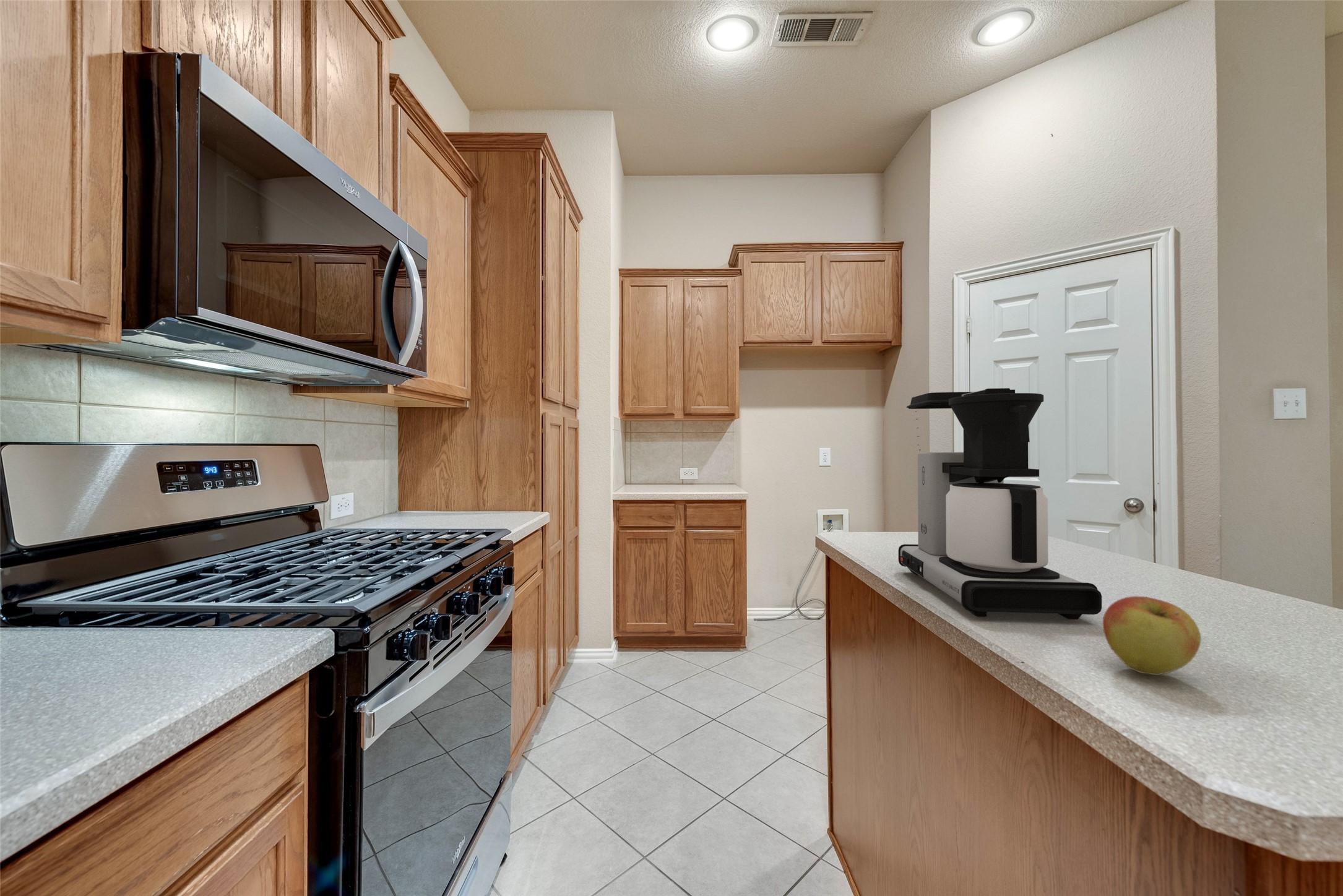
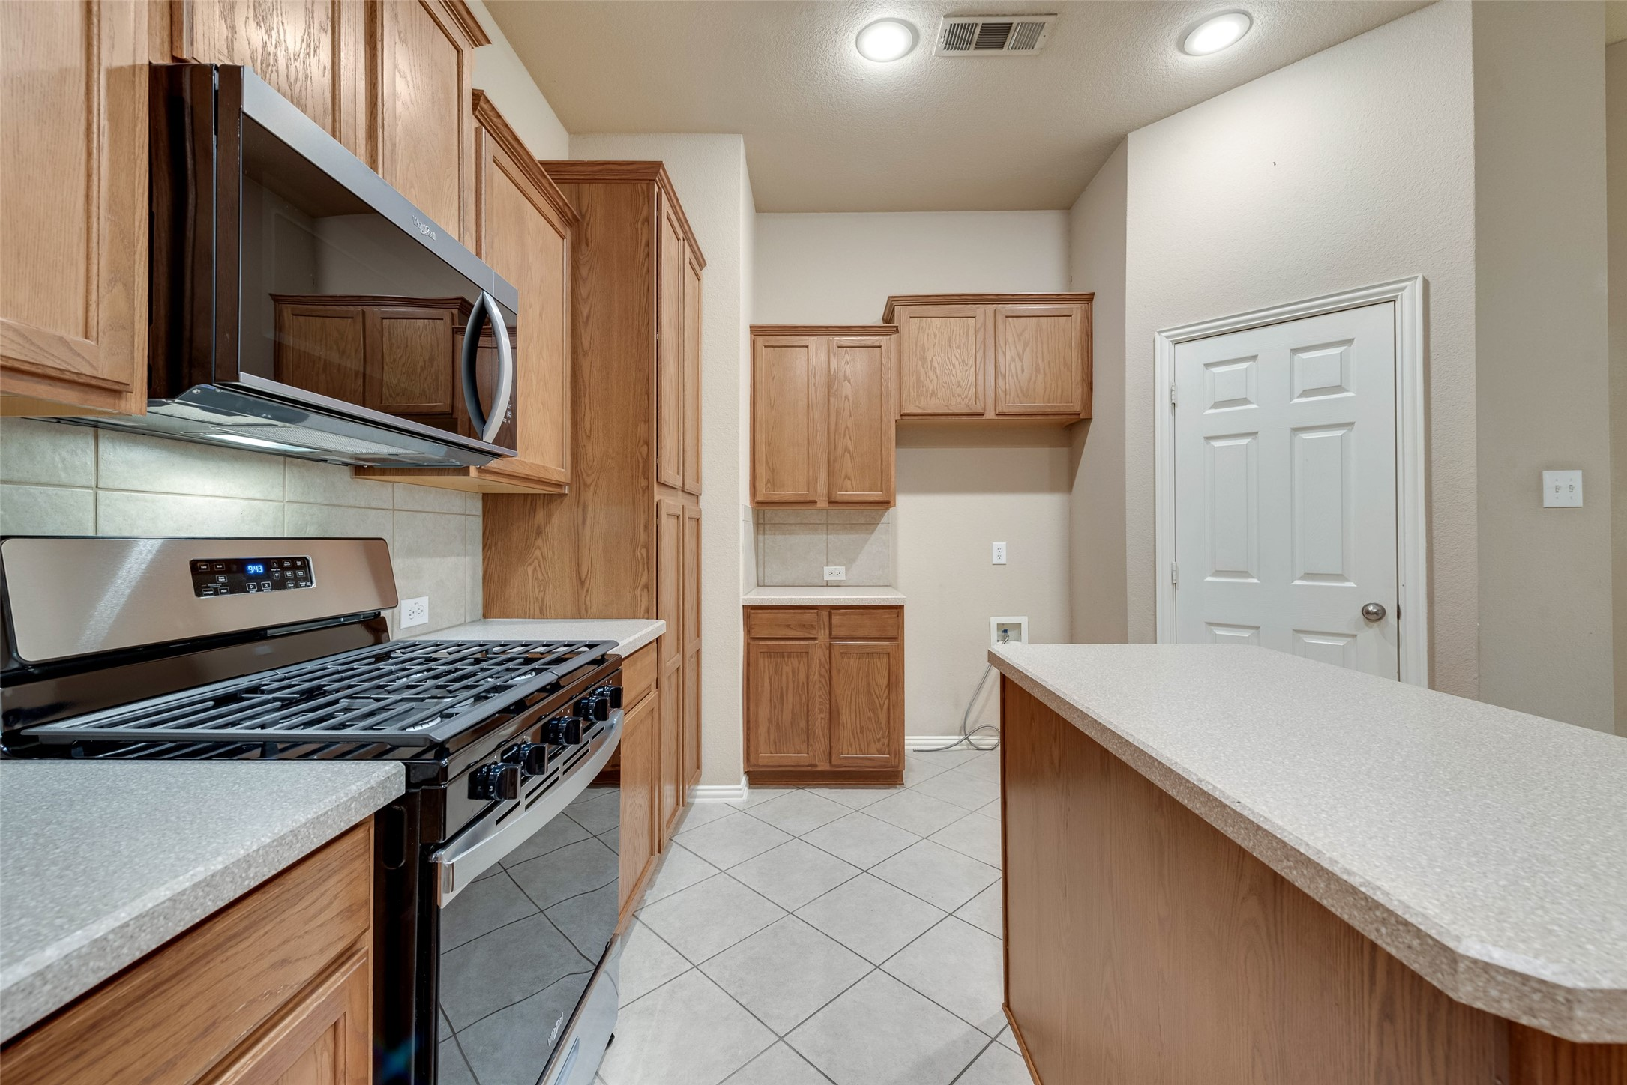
- coffee maker (980, 491)
- apple (1150, 637)
